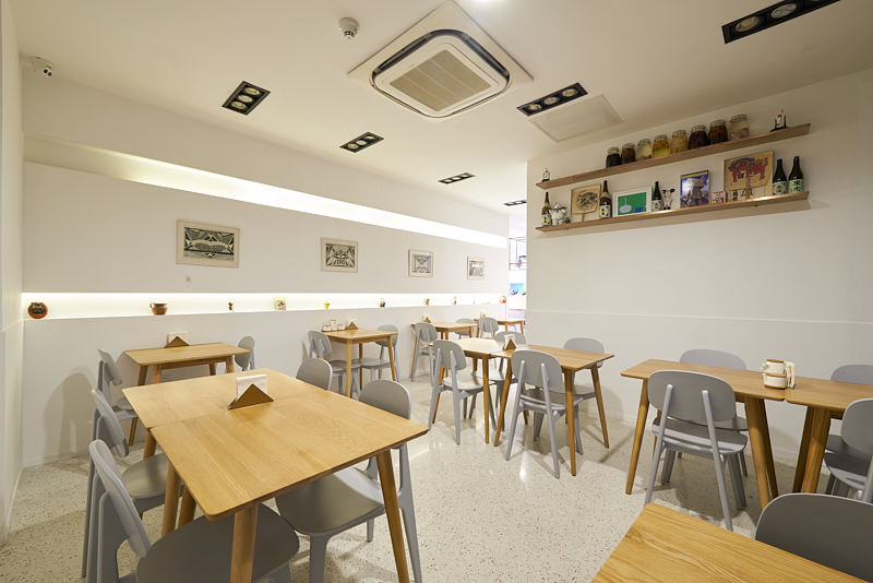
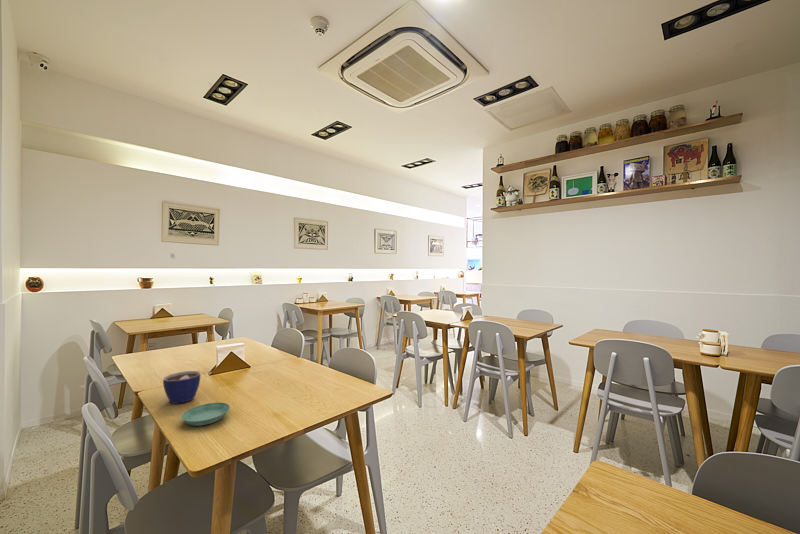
+ saucer (206, 414)
+ cup (182, 385)
